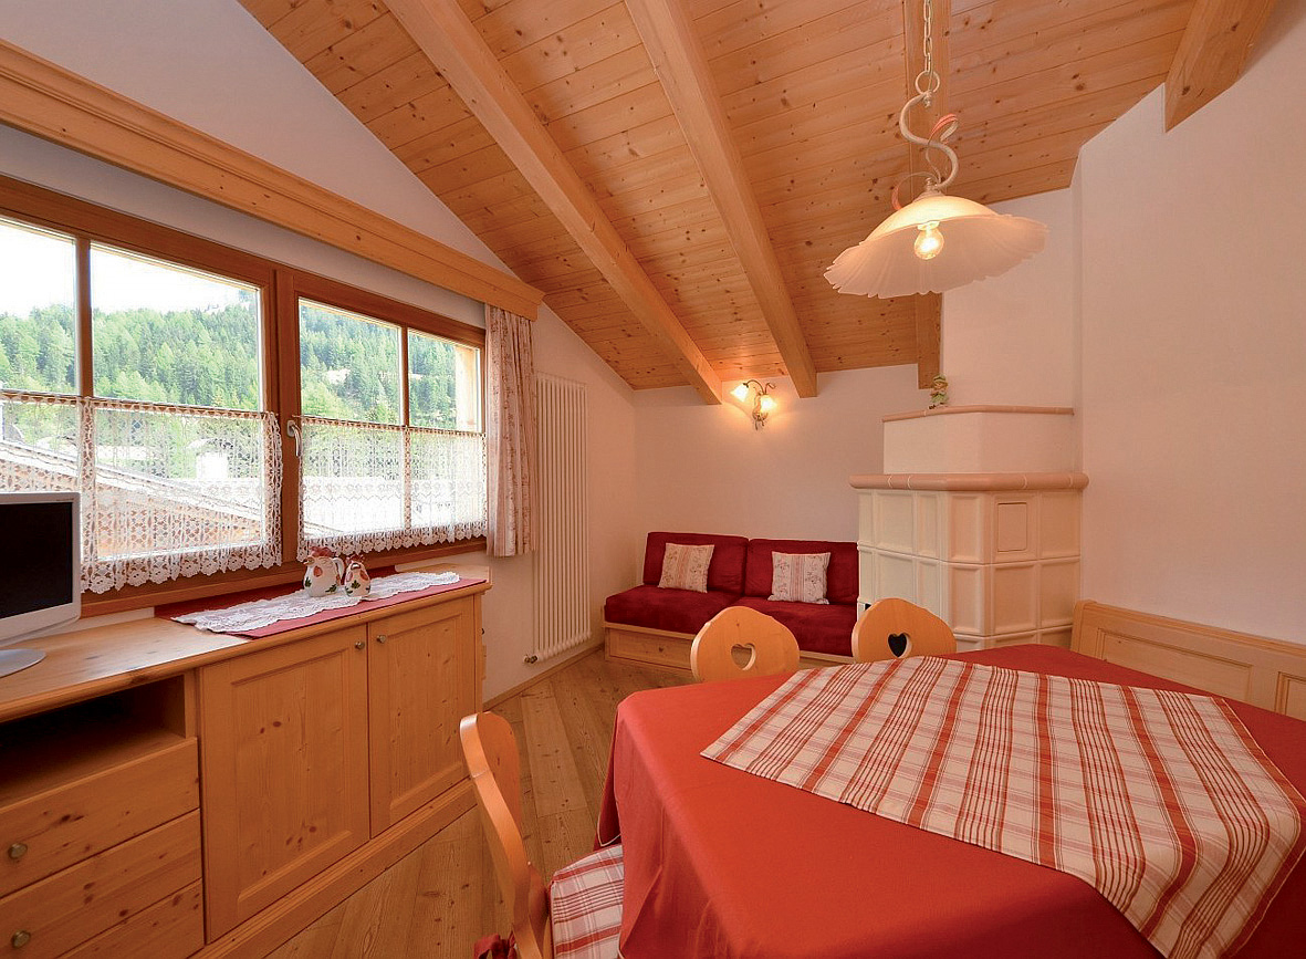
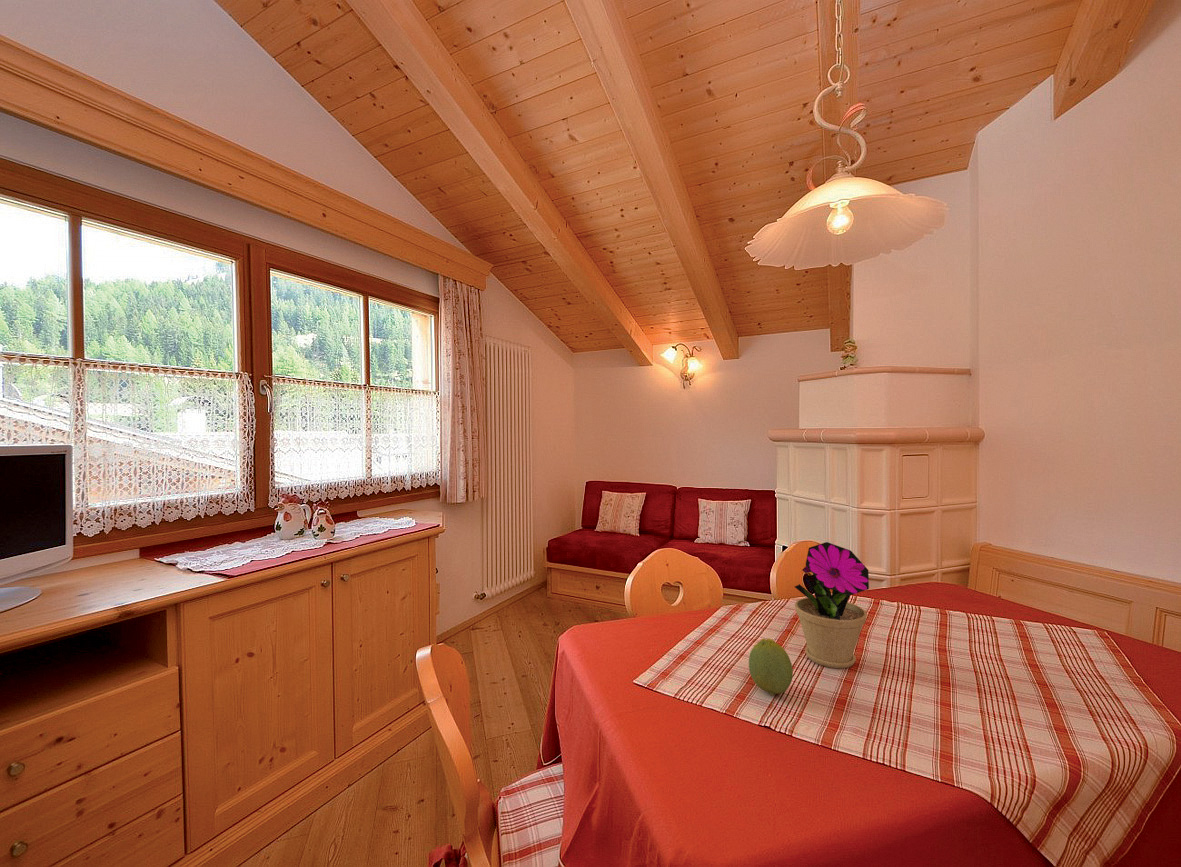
+ flower pot (830, 602)
+ fruit (770, 665)
